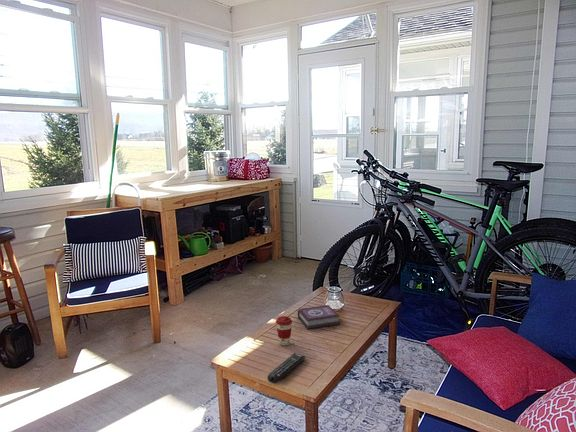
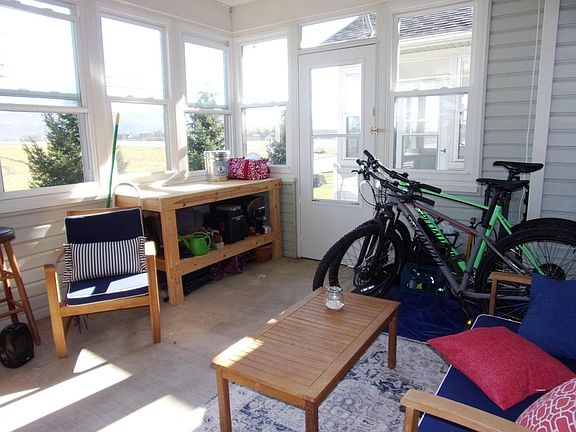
- coffee cup (284, 331)
- remote control (287, 366)
- book (318, 316)
